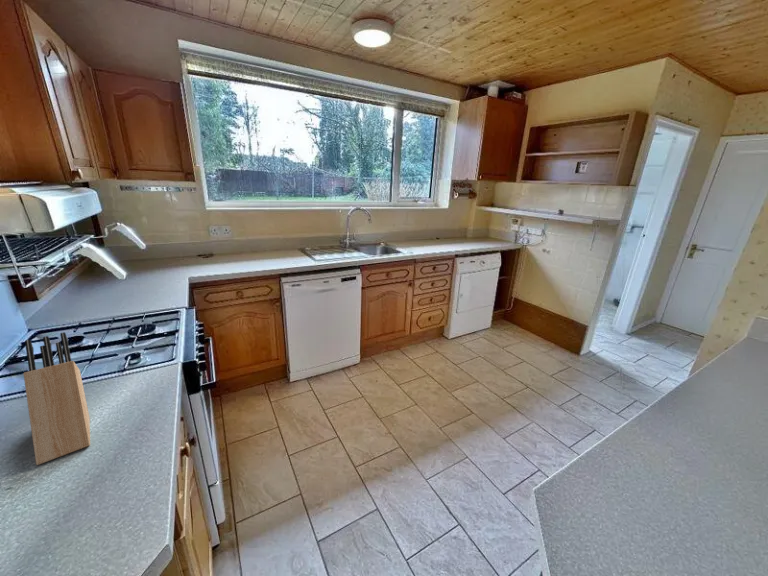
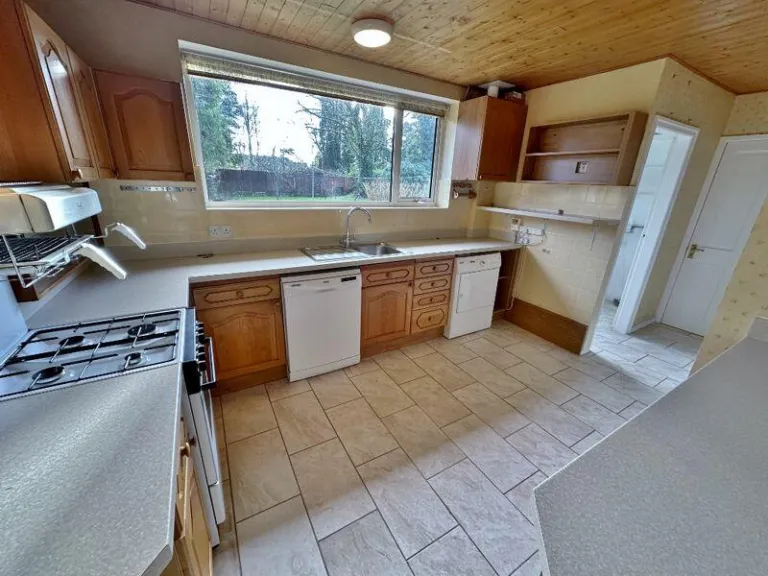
- knife block (54, 390)
